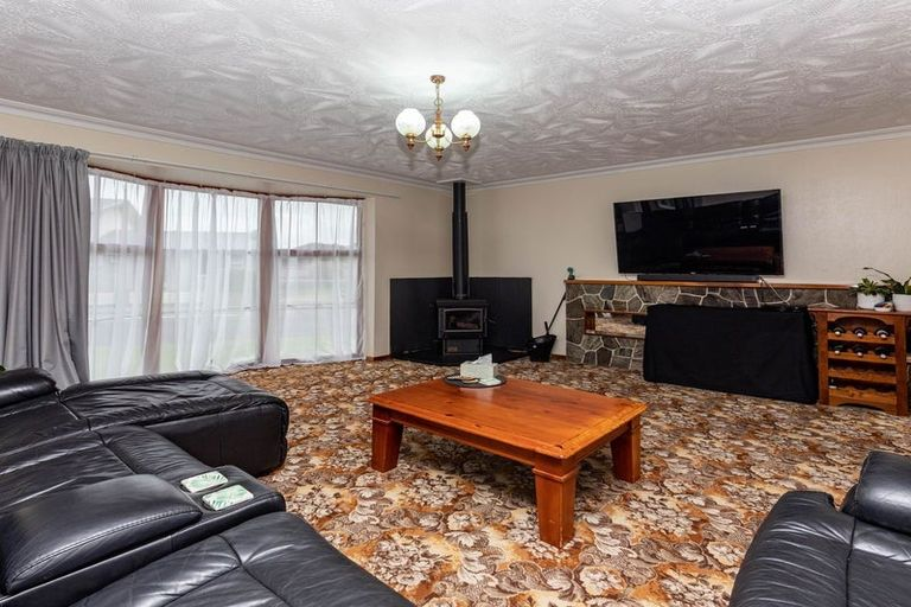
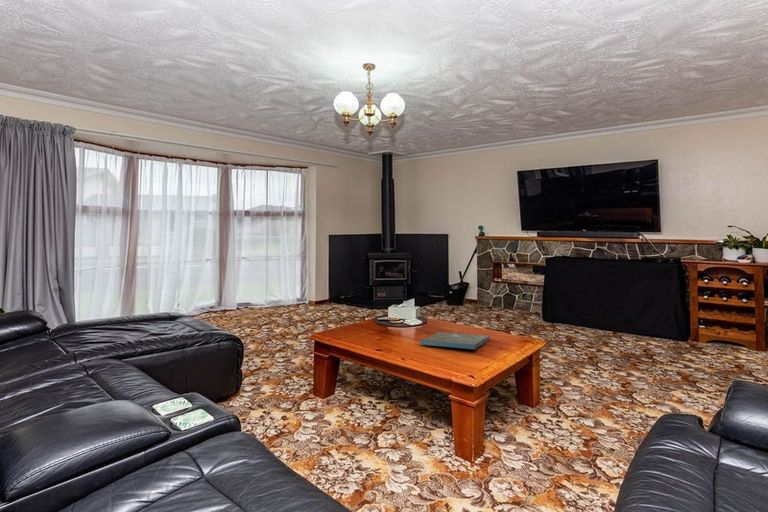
+ board game (455, 338)
